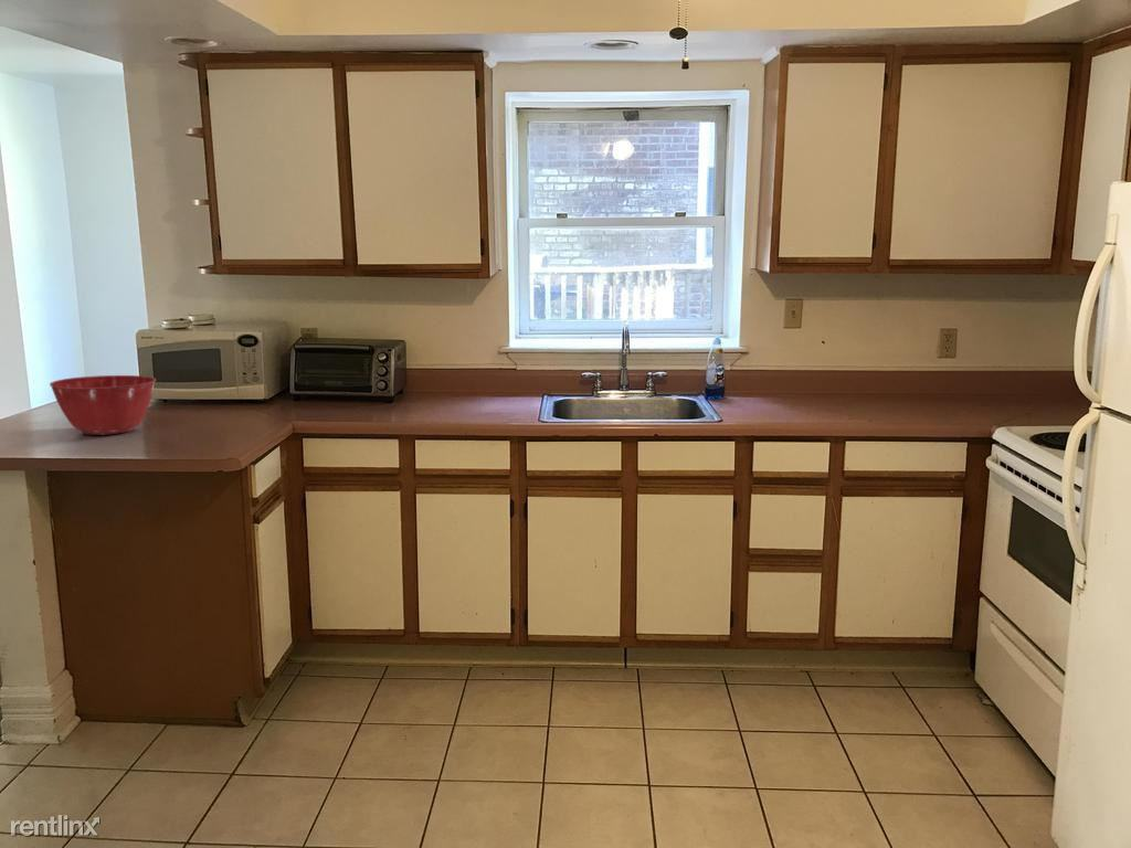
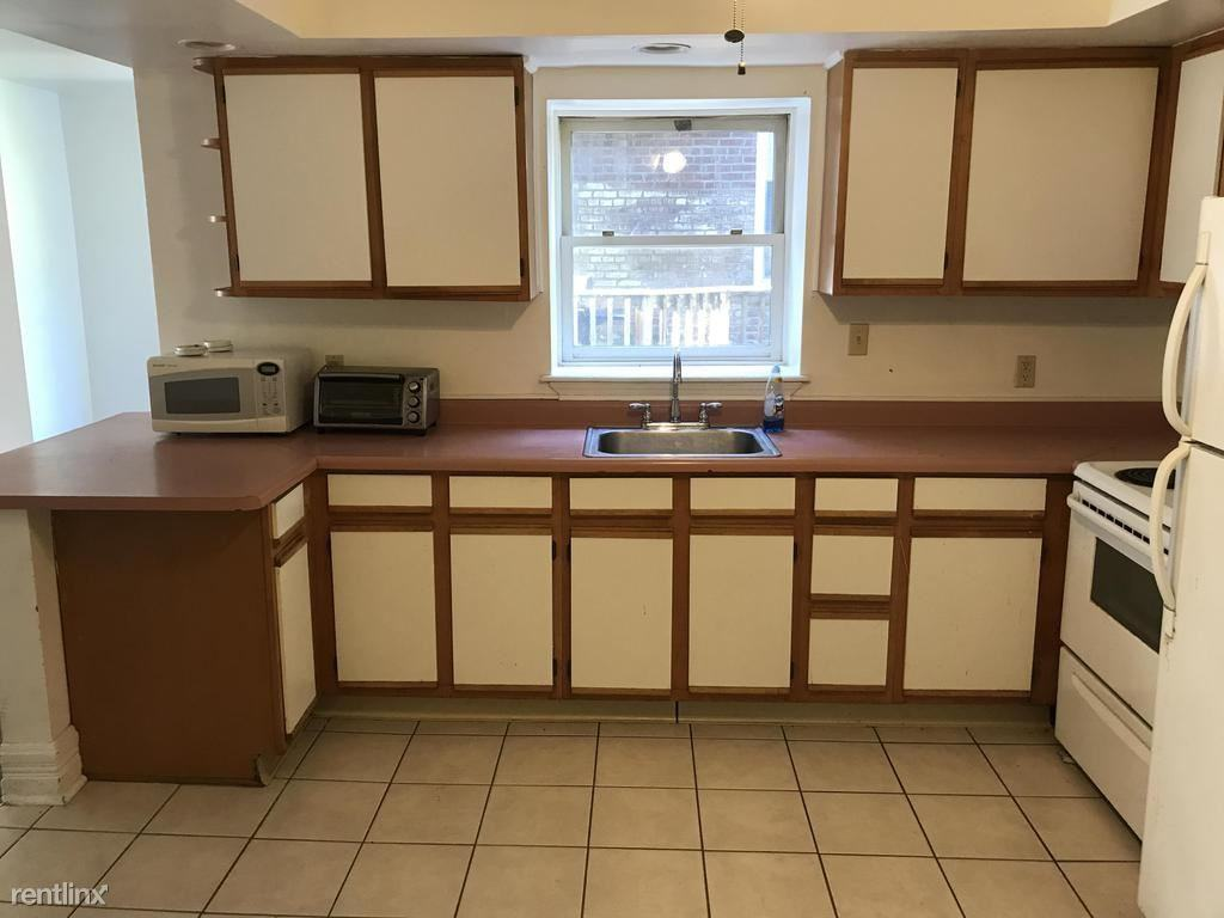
- mixing bowl (106, 405)
